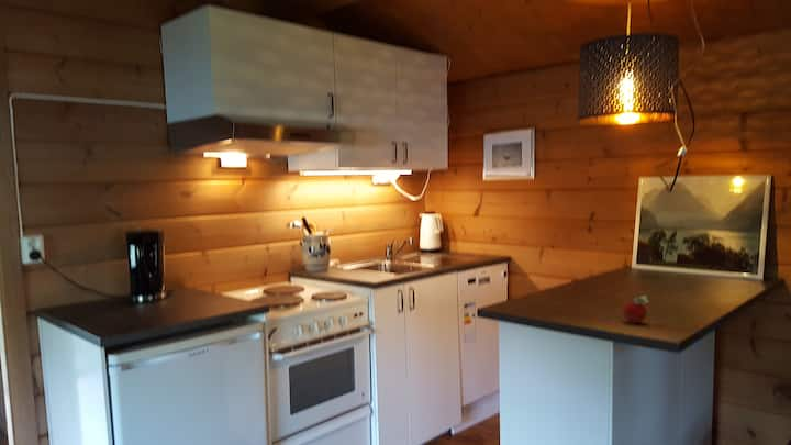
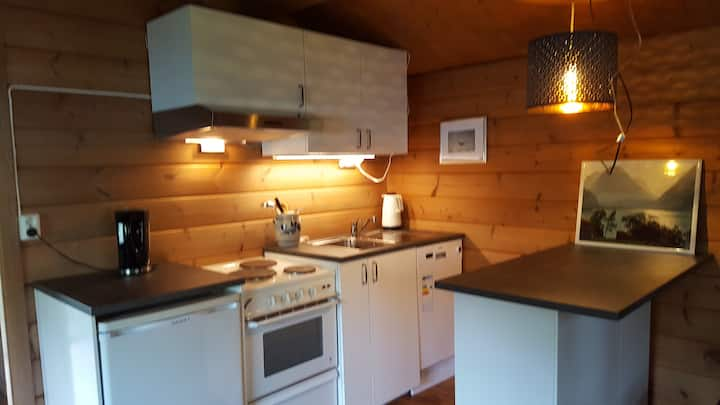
- fruit (637, 308)
